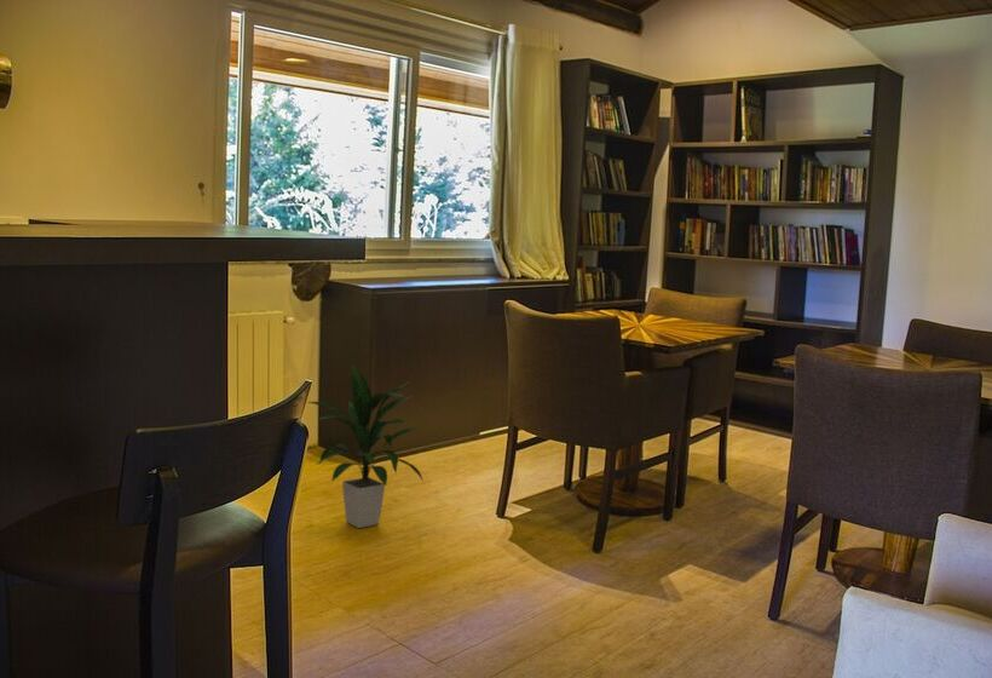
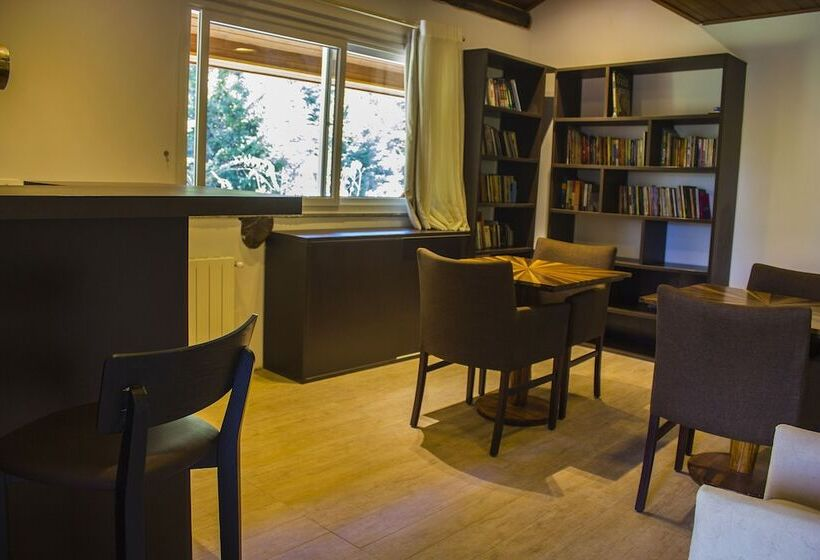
- indoor plant (370, 447)
